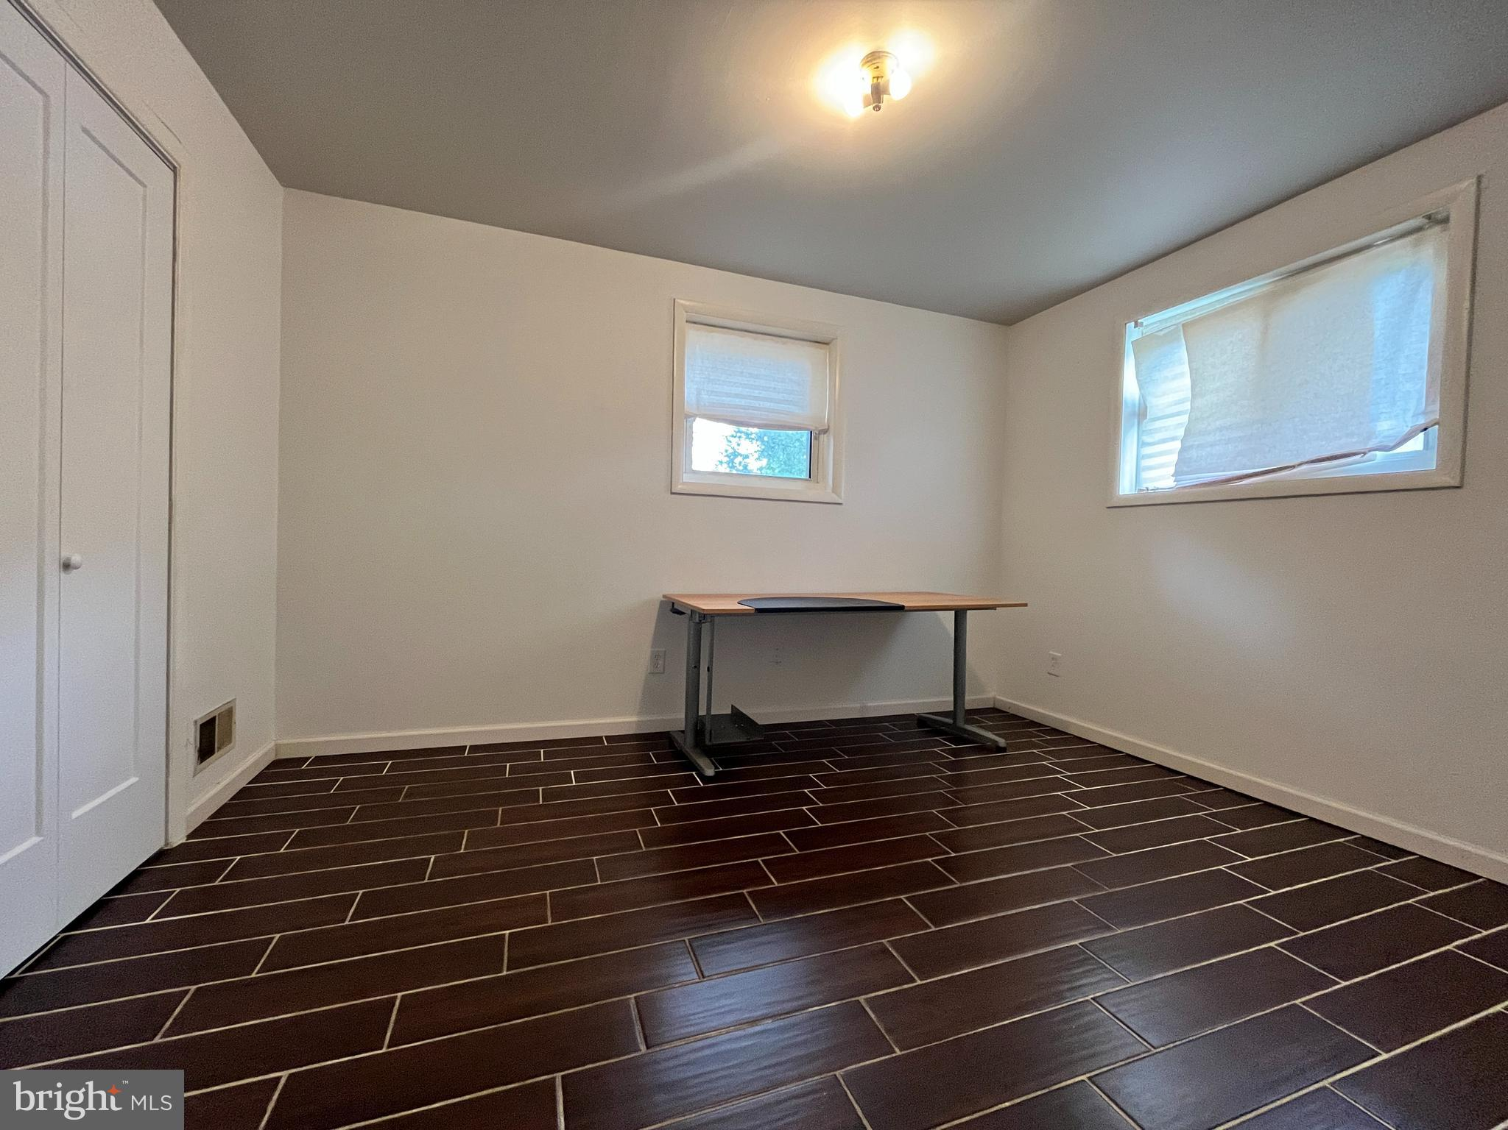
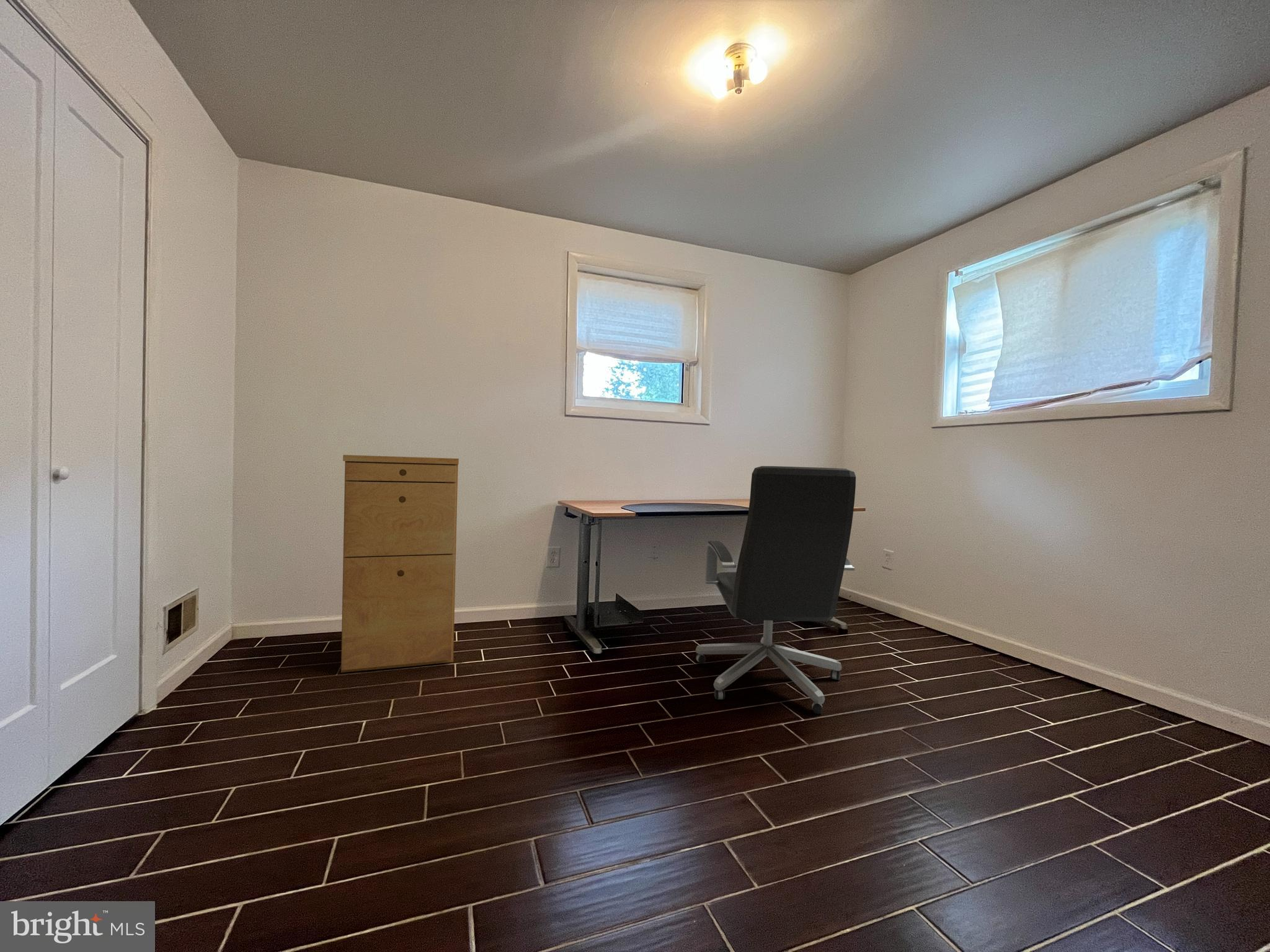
+ filing cabinet (407, 552)
+ office chair (778, 575)
